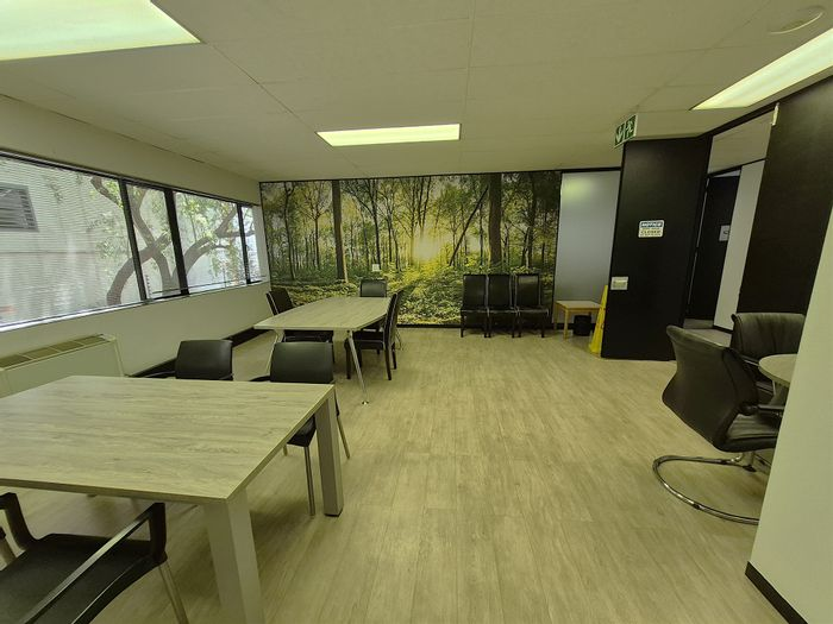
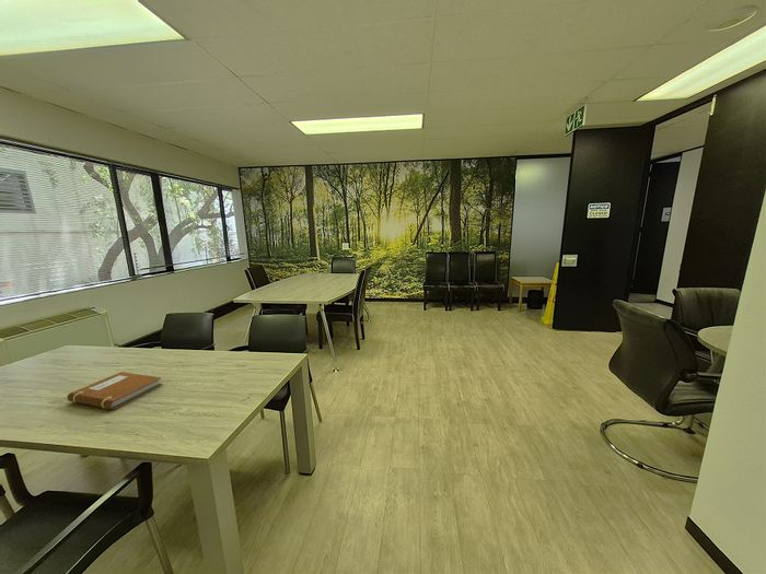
+ notebook (115, 389)
